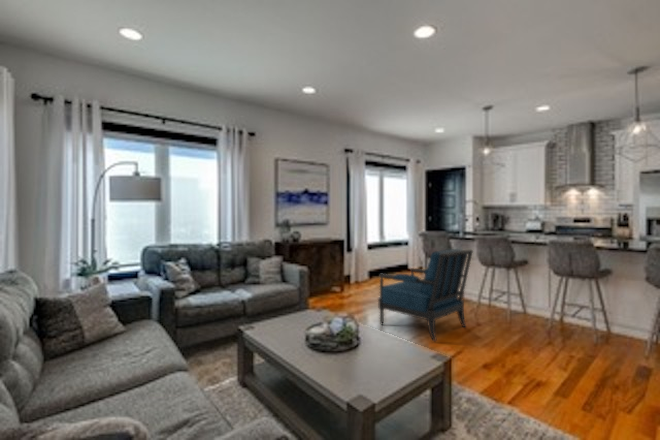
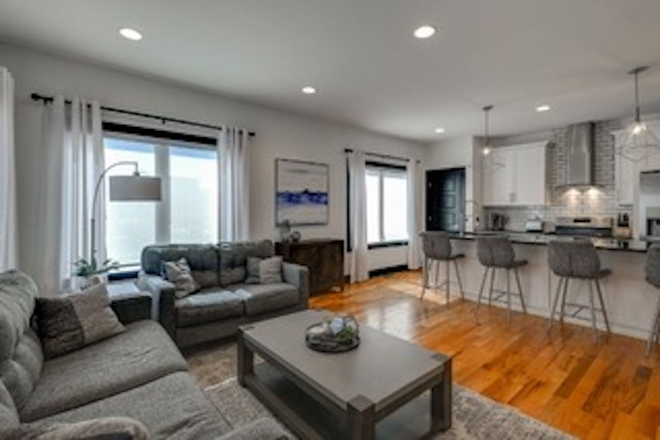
- chair (424, 287)
